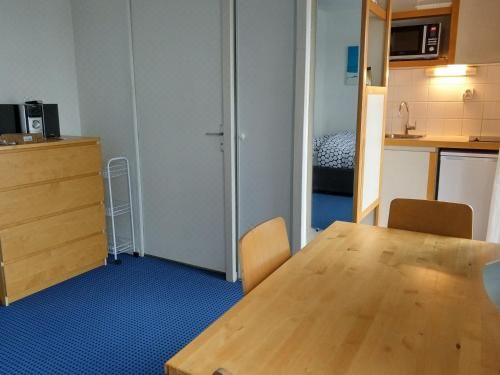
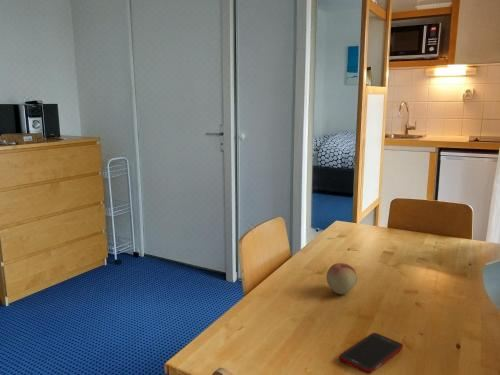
+ cell phone (371, 352)
+ fruit (342, 278)
